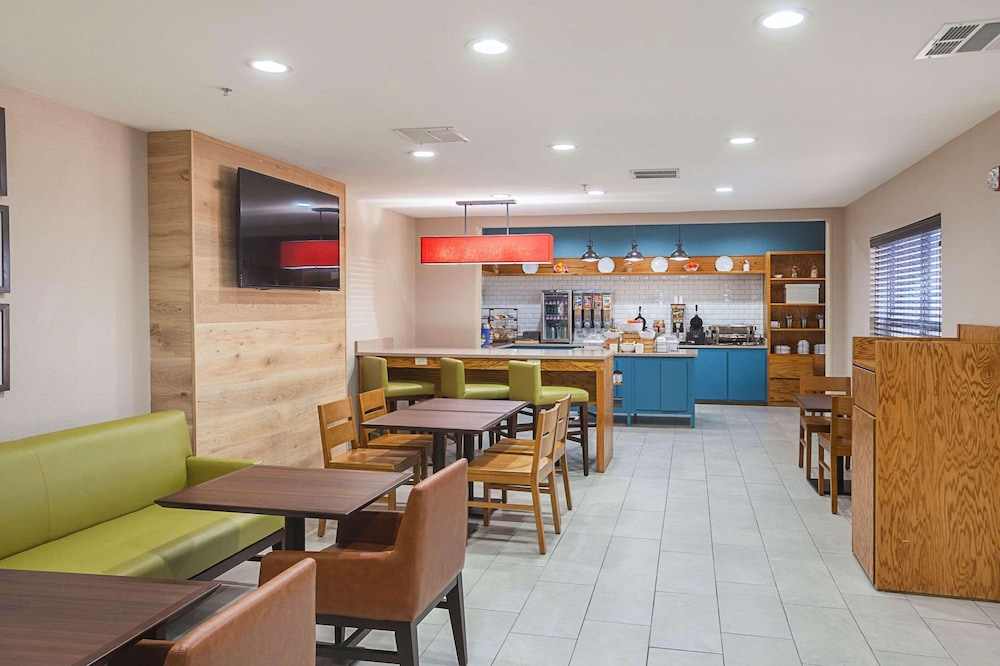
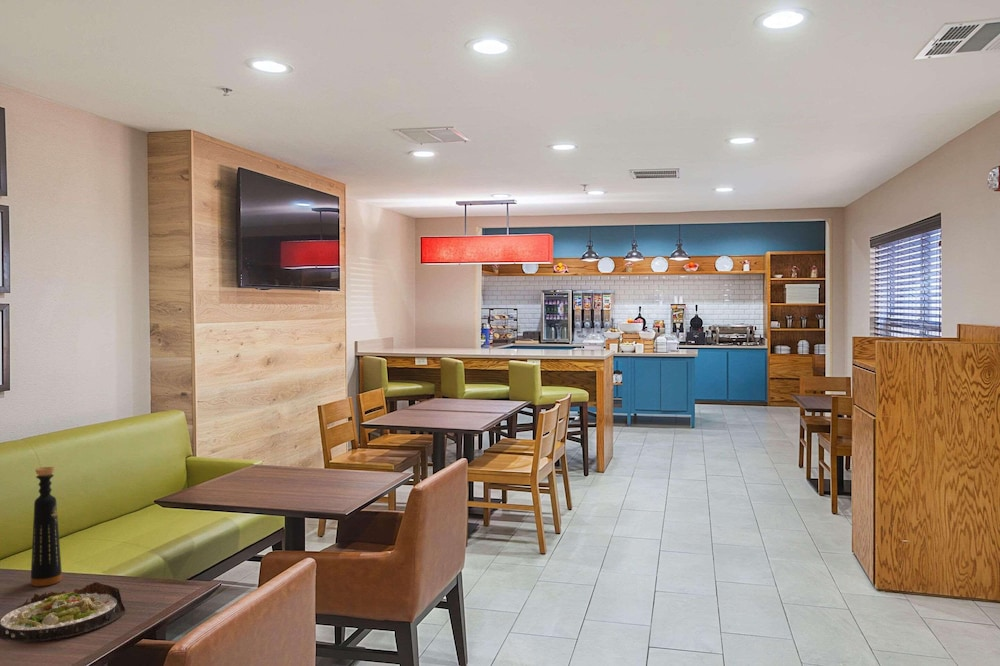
+ salad plate (59, 610)
+ bottle (45, 525)
